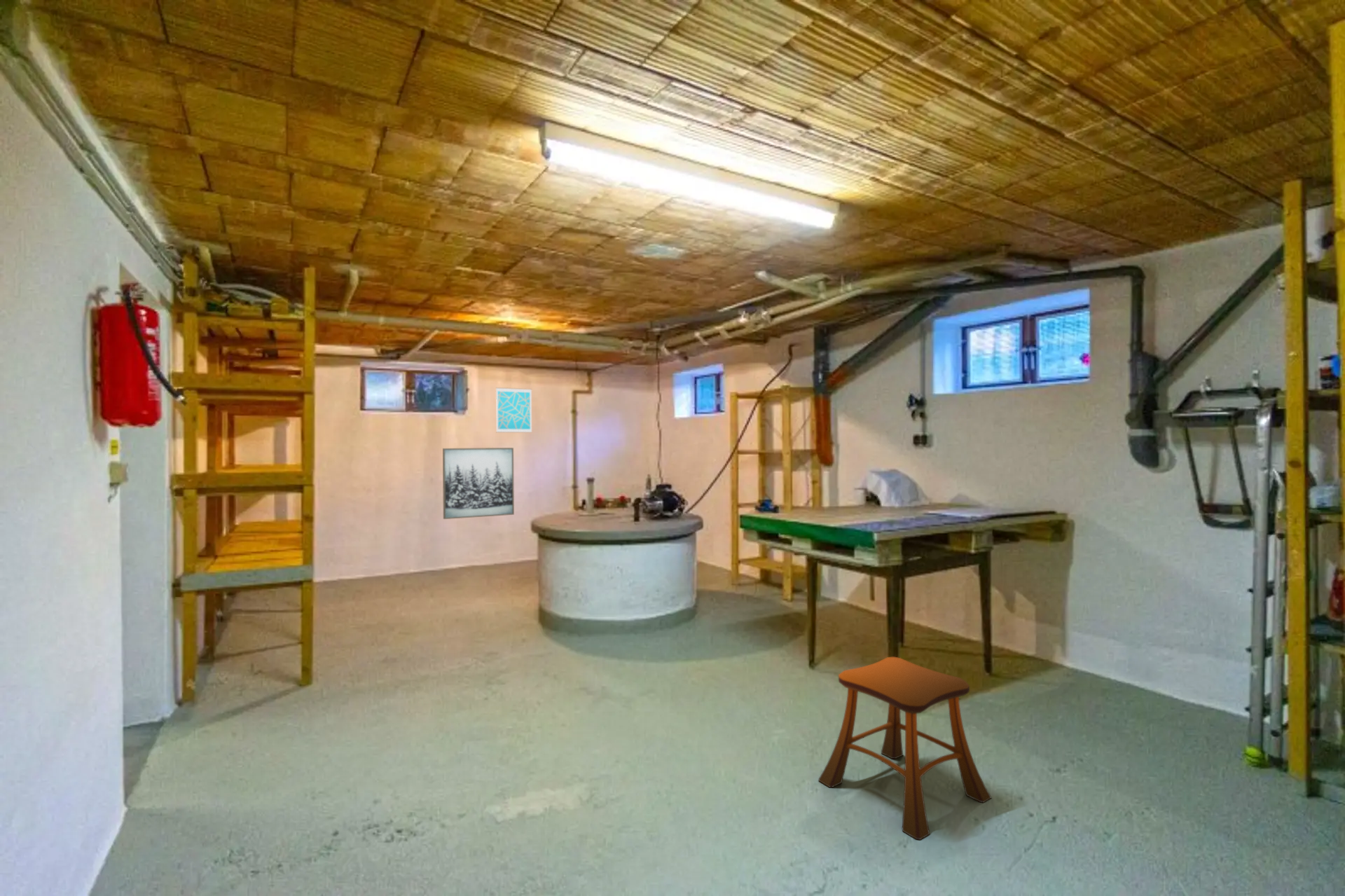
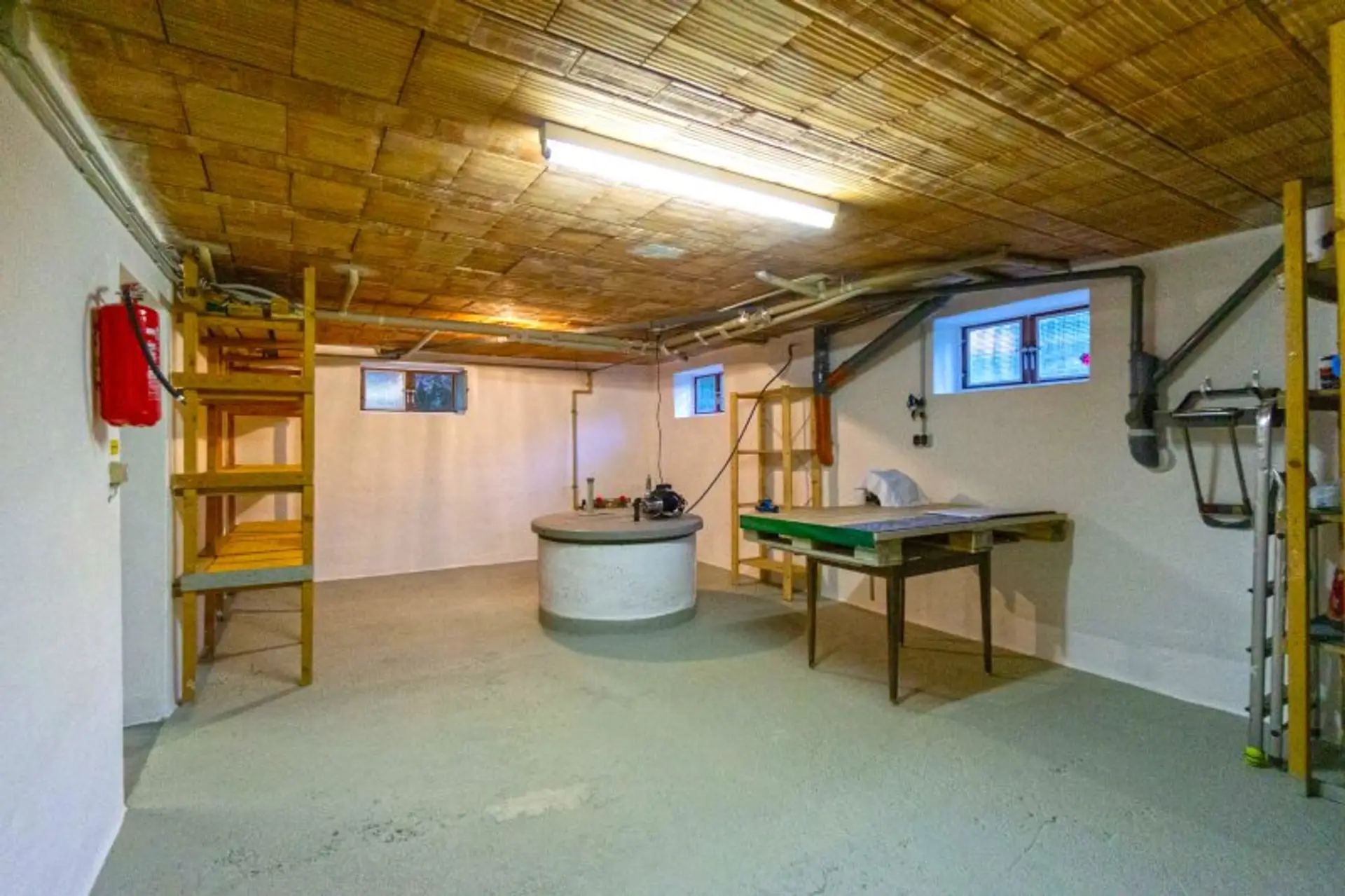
- wall art (514, 410)
- stool (901, 733)
- wall art (479, 482)
